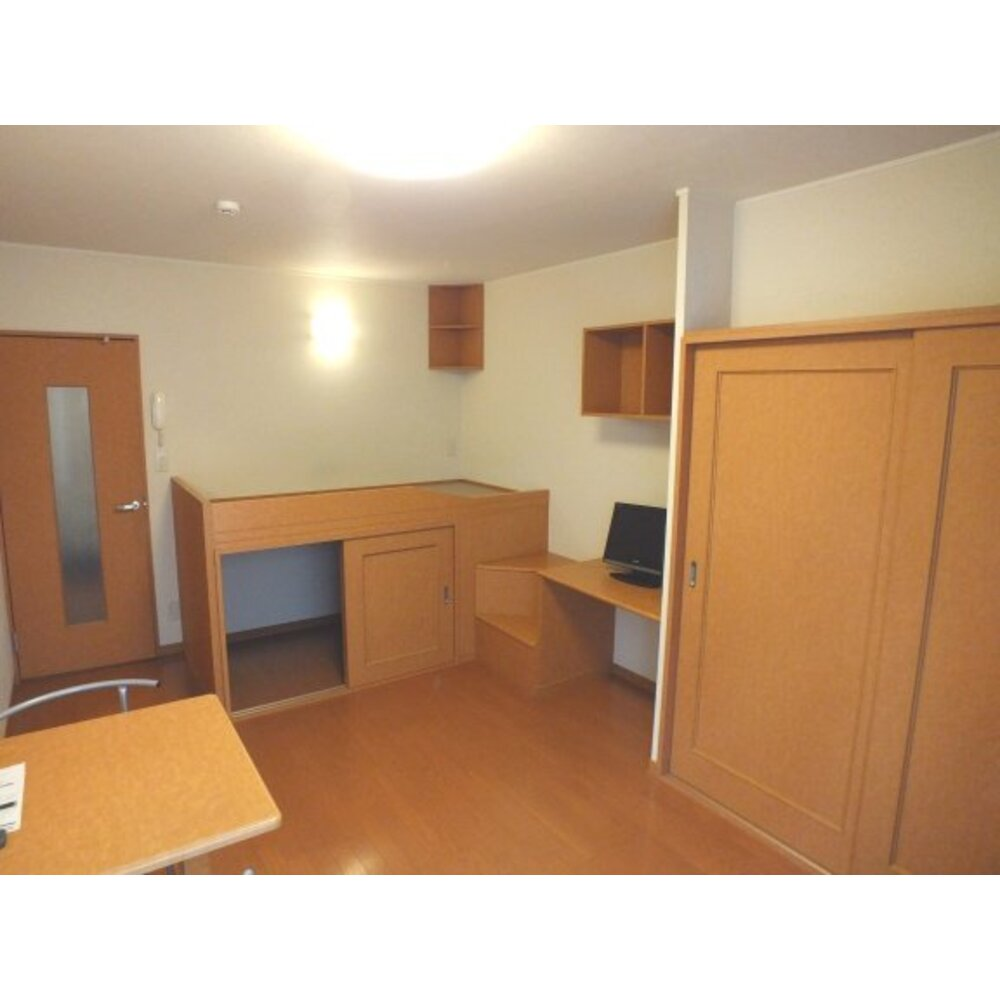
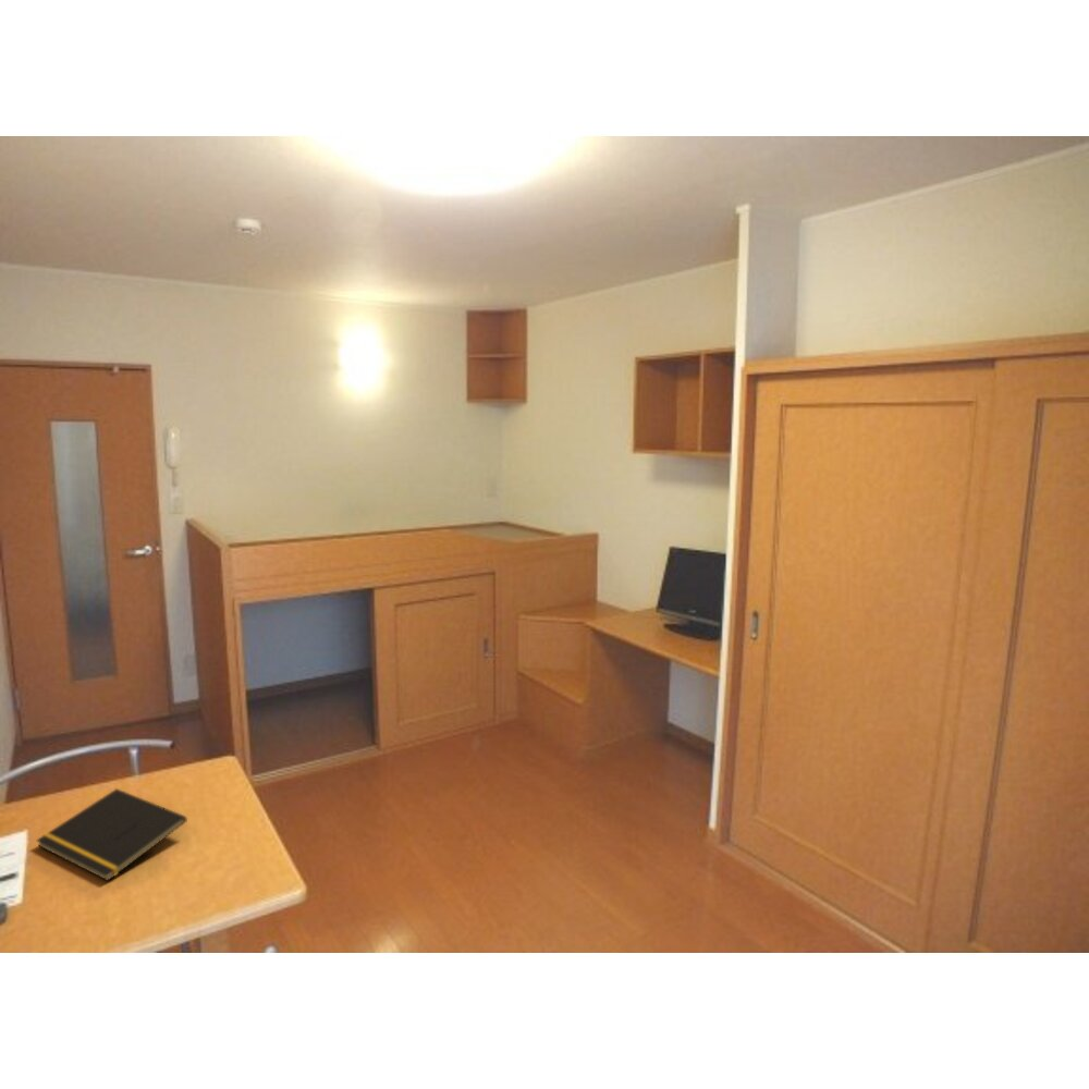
+ notepad (112, 830)
